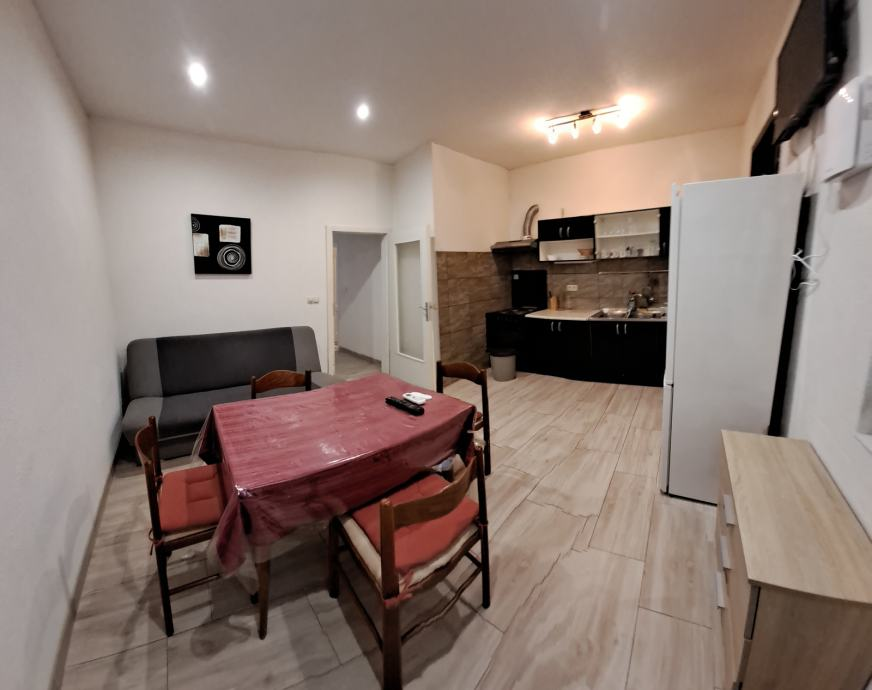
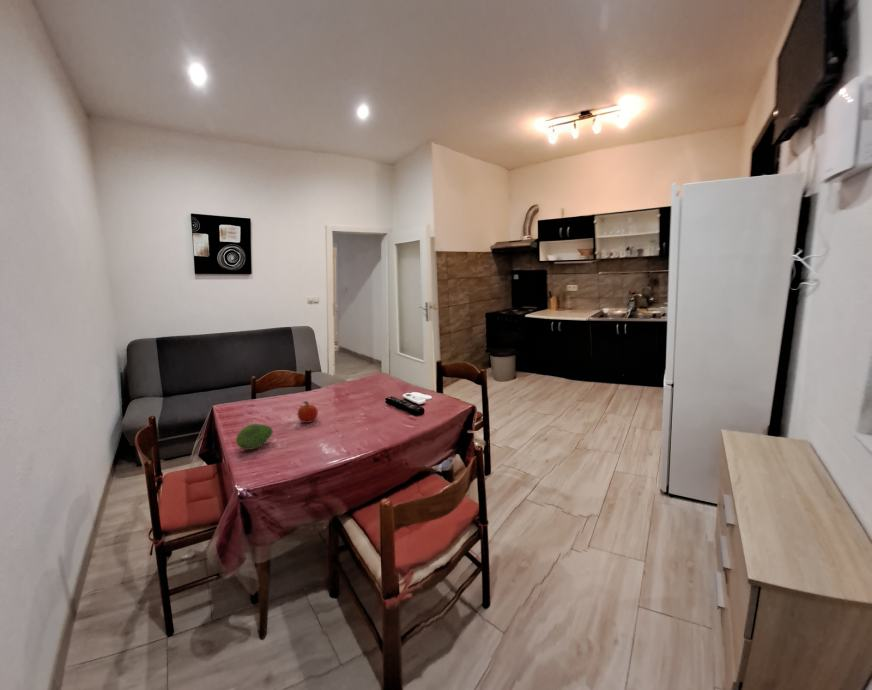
+ fruit (307, 411)
+ fruit (255, 435)
